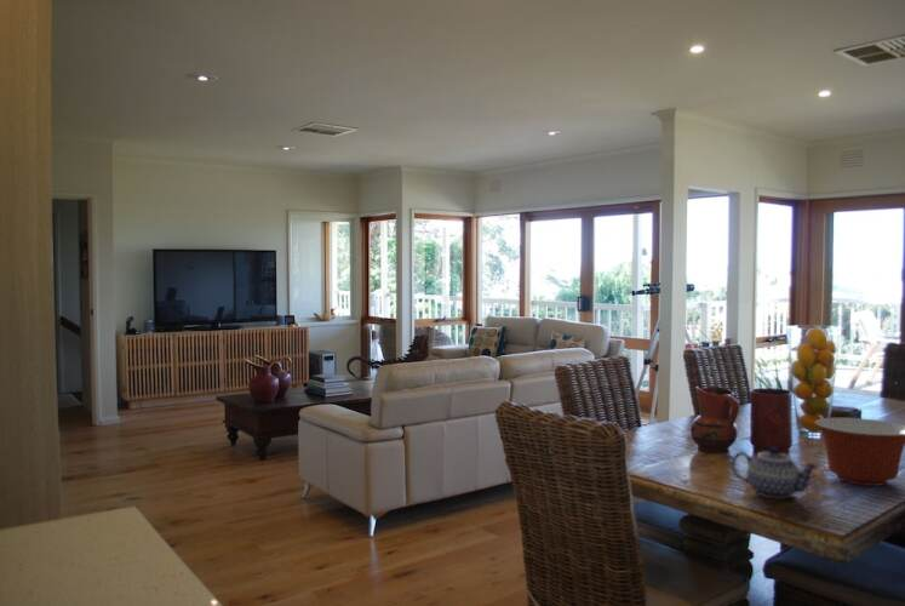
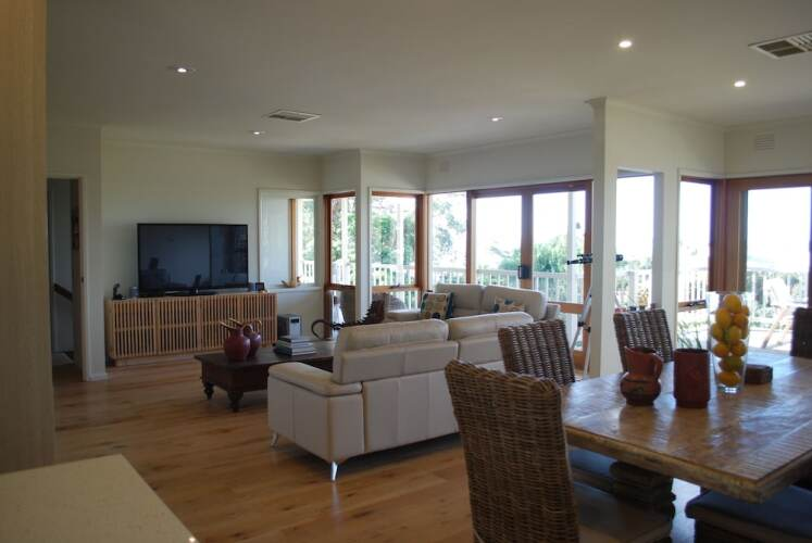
- teapot (773, 470)
- mixing bowl (861, 452)
